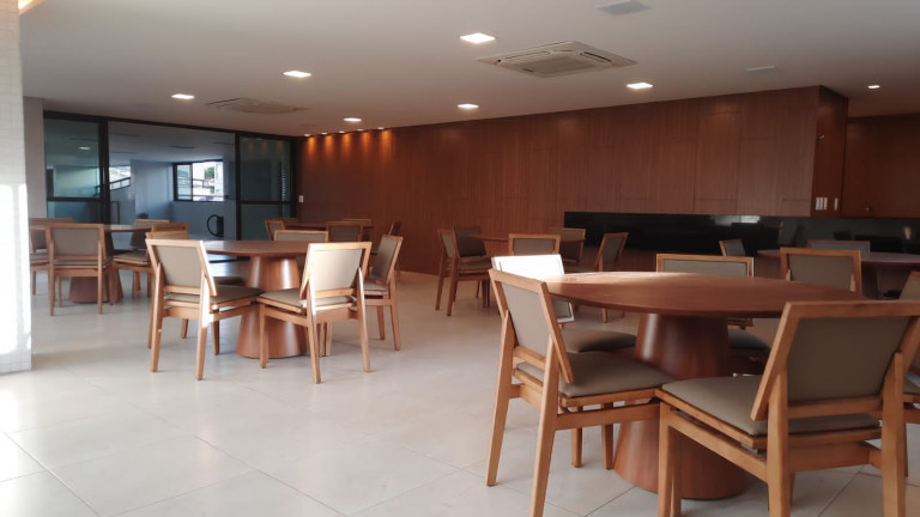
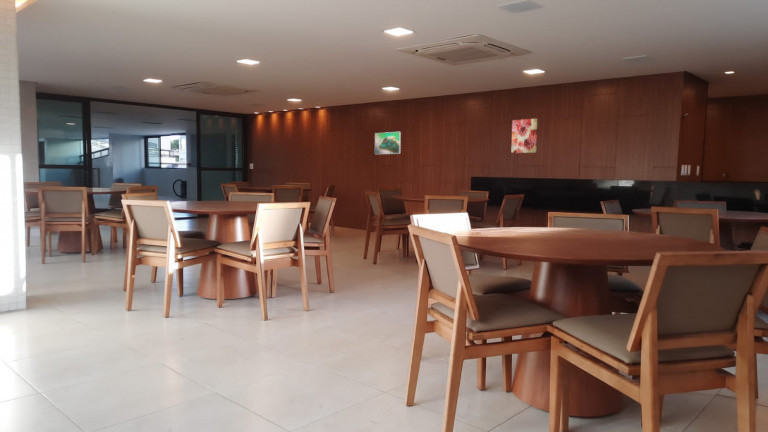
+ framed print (387, 143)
+ wall art (524, 136)
